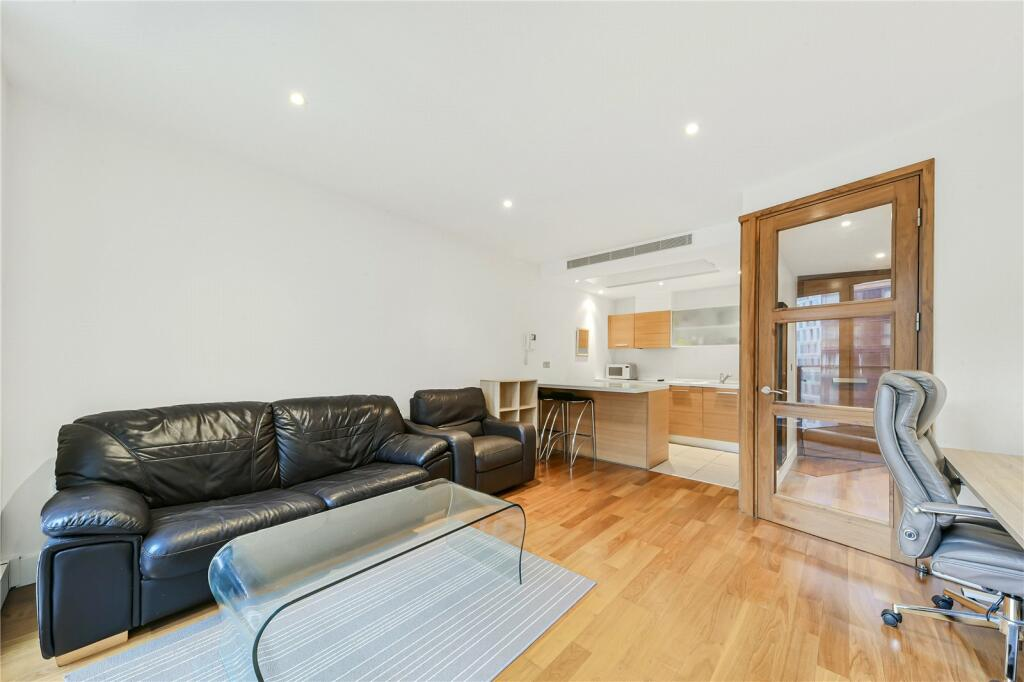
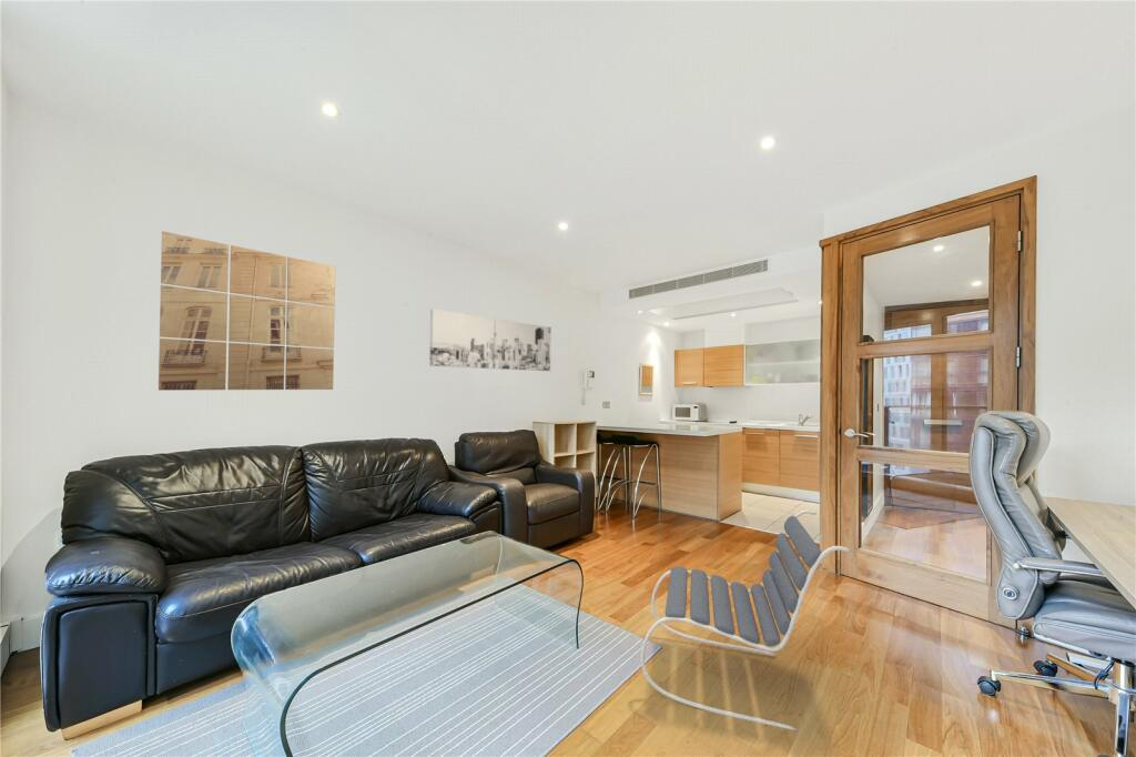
+ wall art (257, 320)
+ lounge chair (733, 597)
+ wall art (498, 344)
